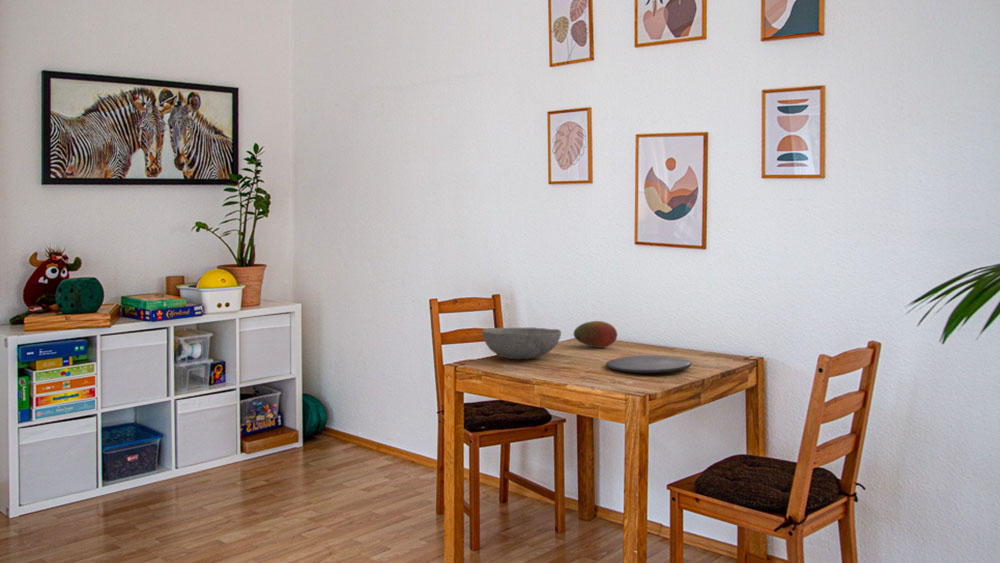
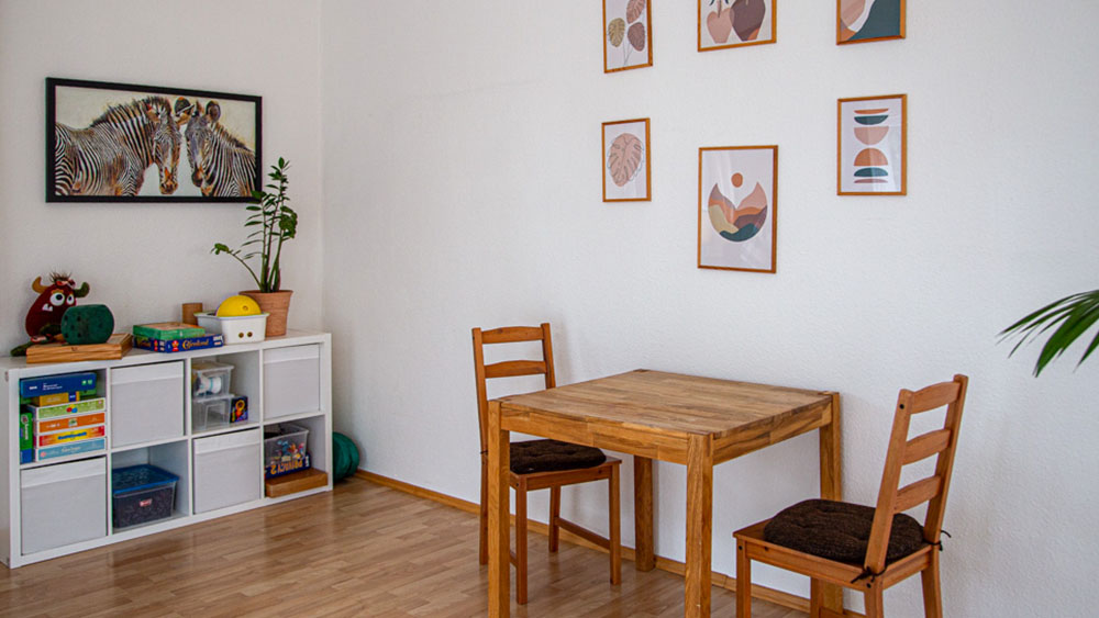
- fruit (595, 334)
- bowl (521, 344)
- plate (648, 363)
